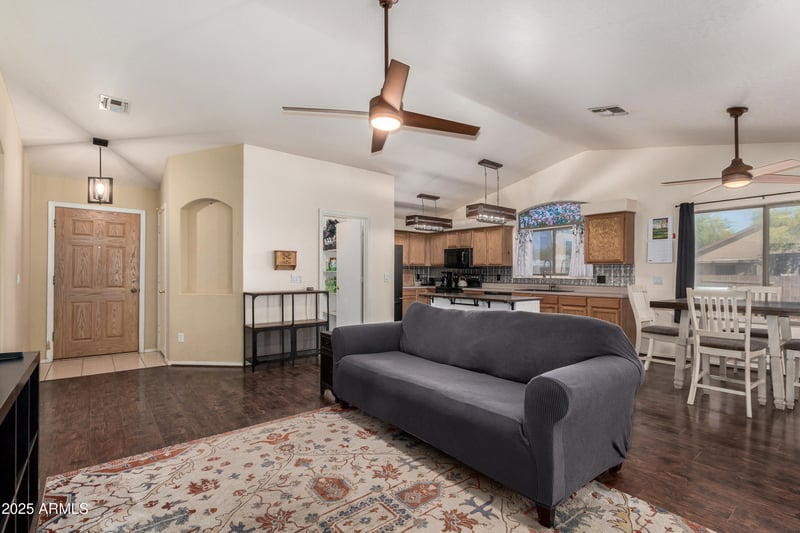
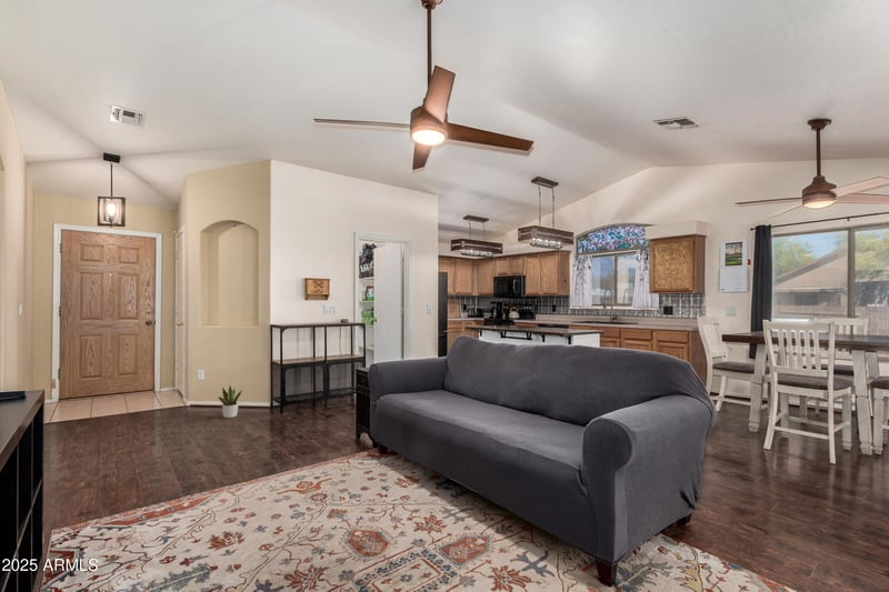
+ potted plant (230, 399)
